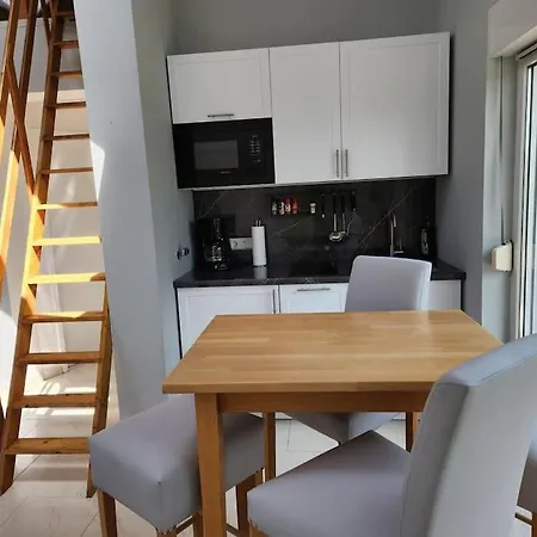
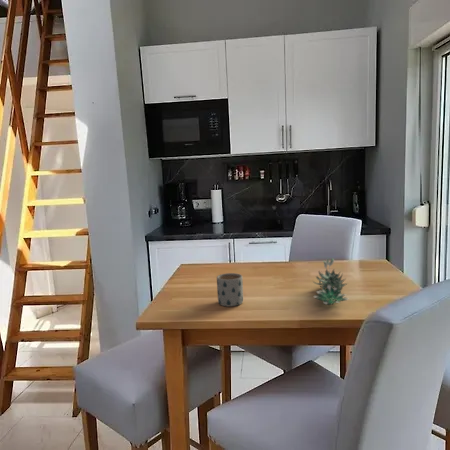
+ mug (227, 288)
+ succulent plant (330, 279)
